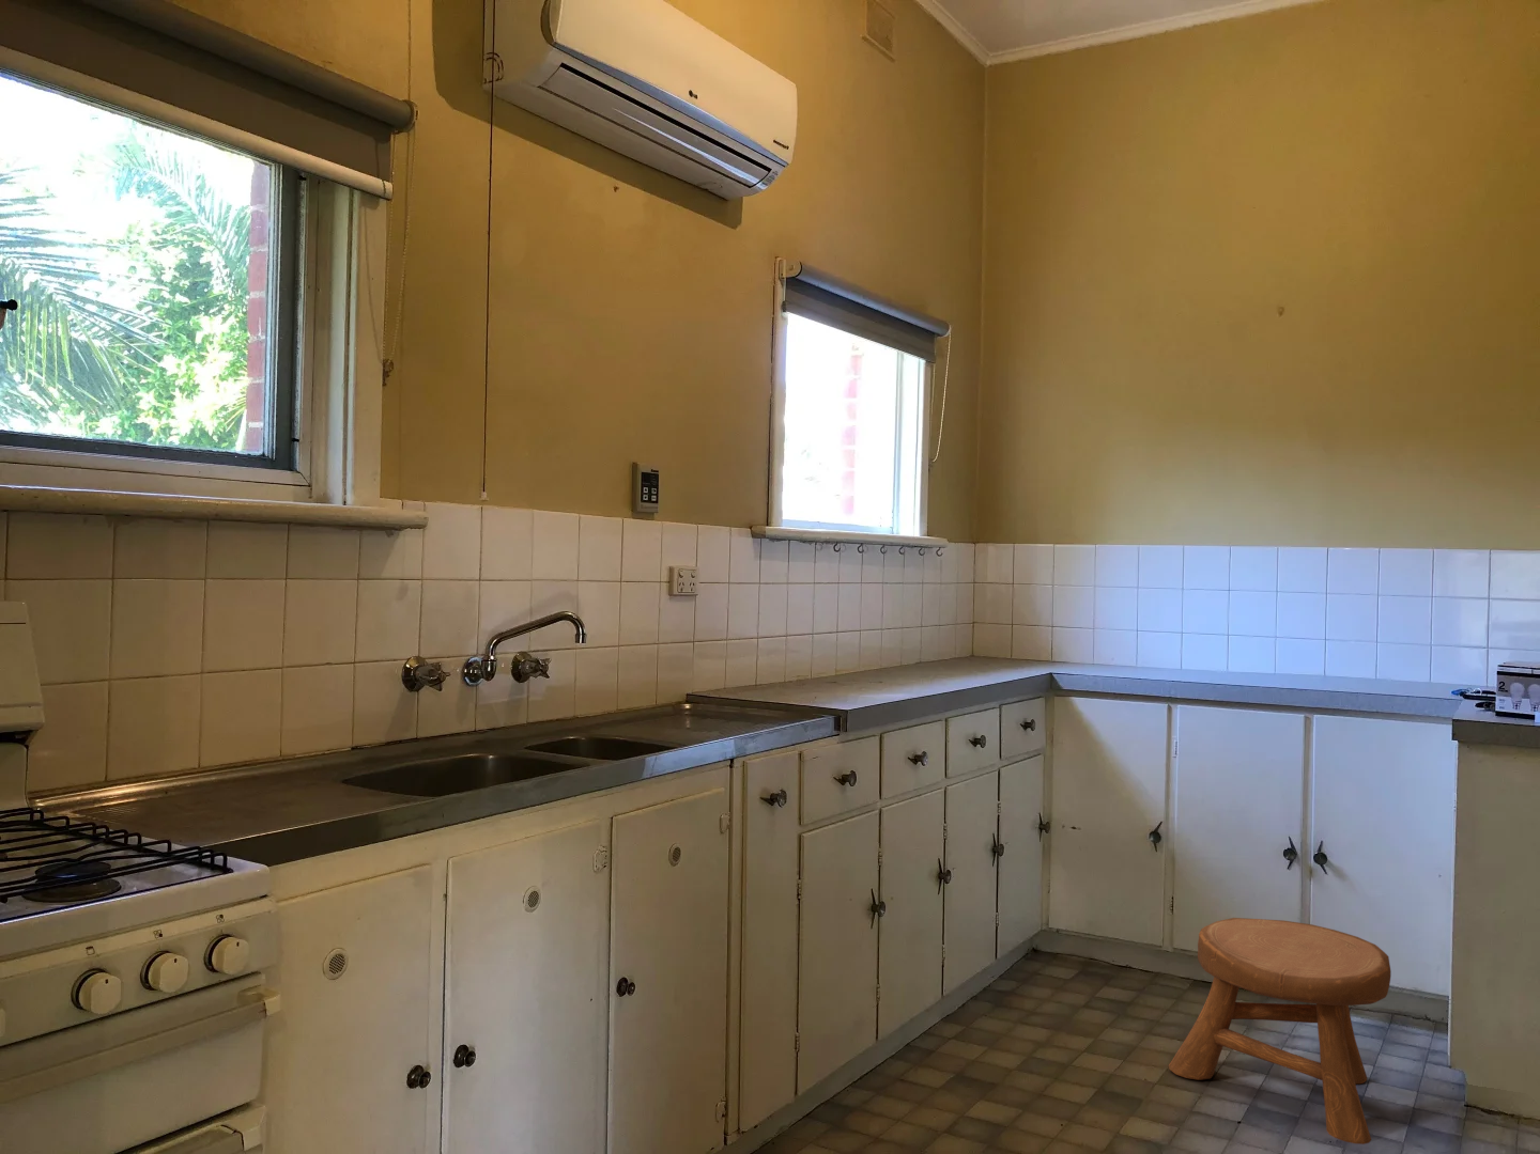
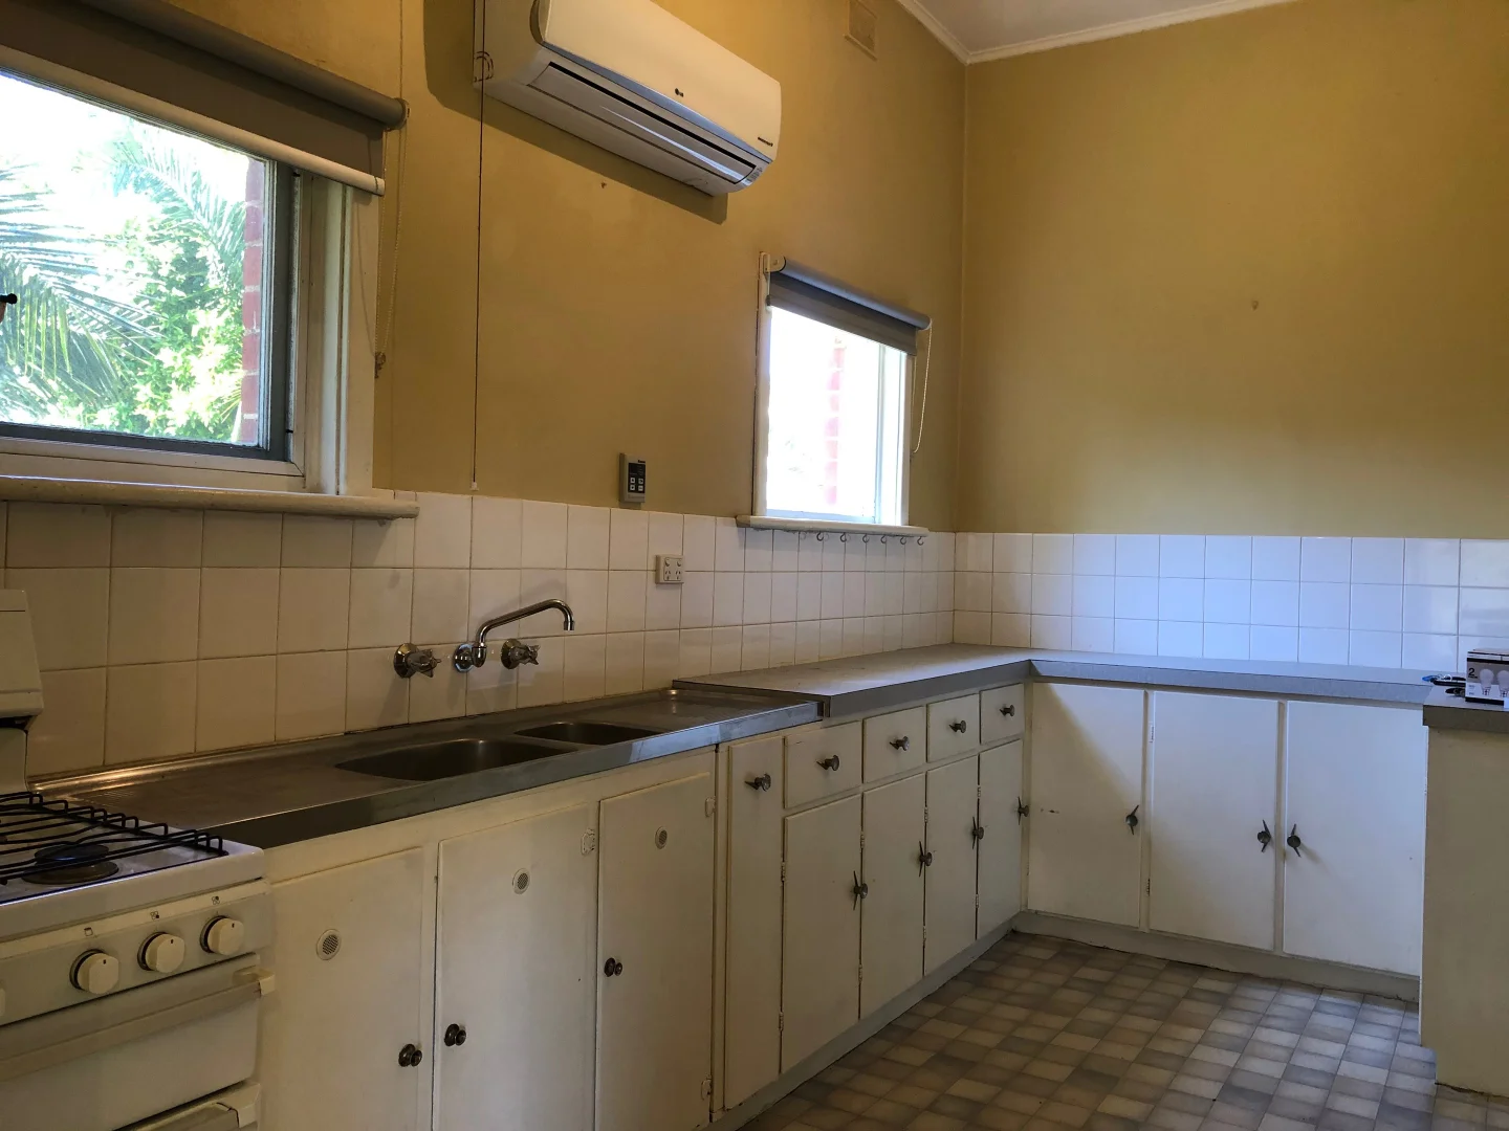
- stool (1274, 1015)
